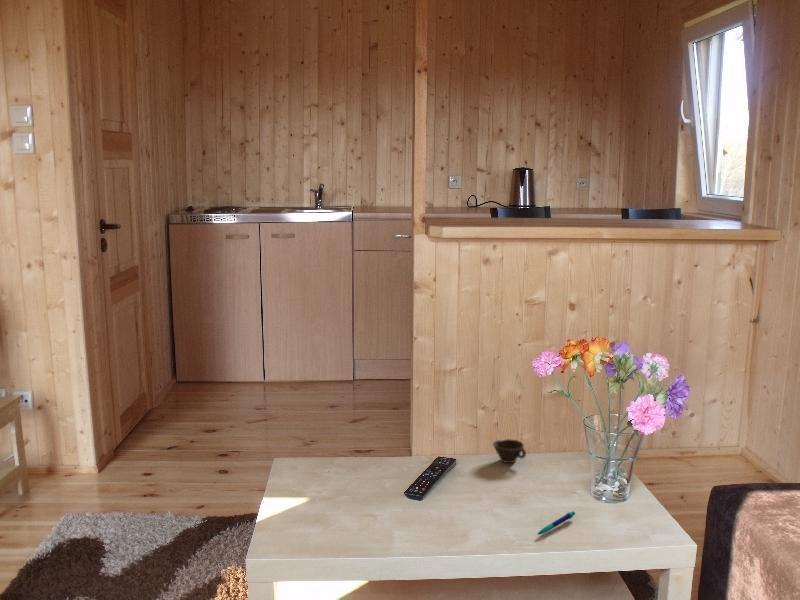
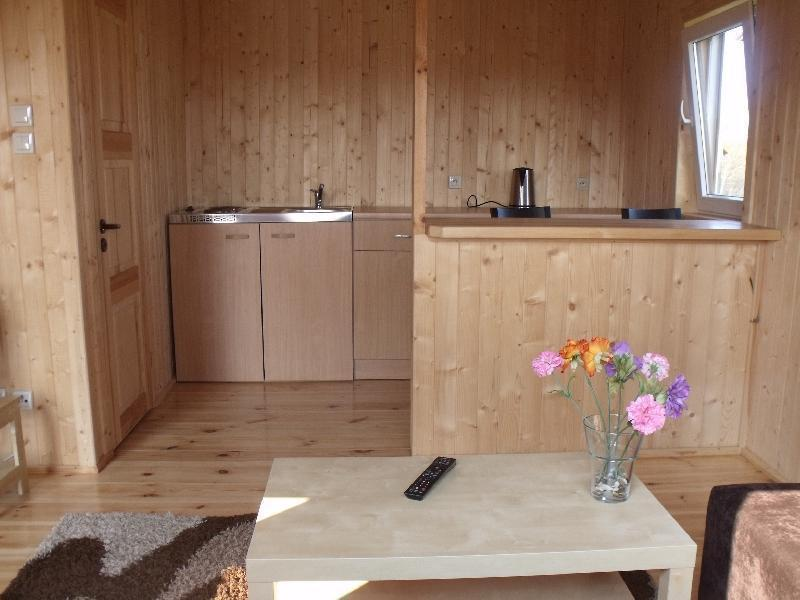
- pen (555, 522)
- cup (509, 452)
